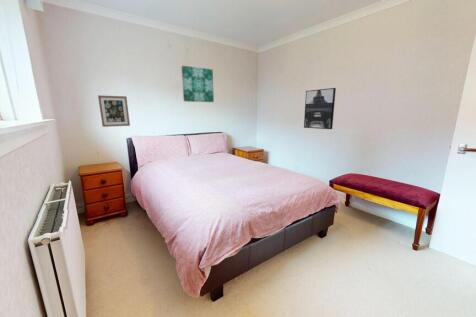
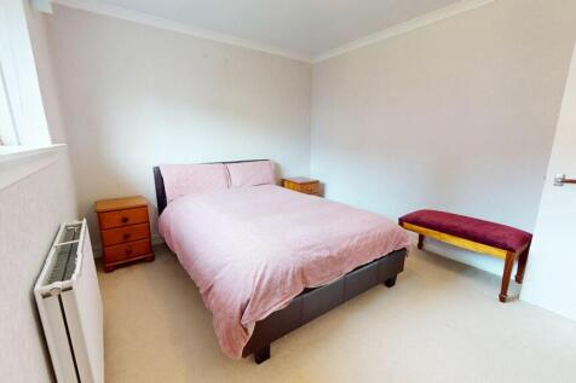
- wall art (318, 109)
- wall art (198, 85)
- wall art (114, 111)
